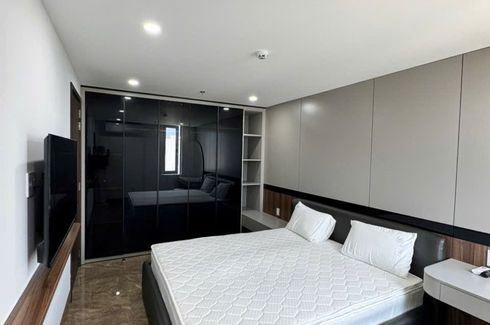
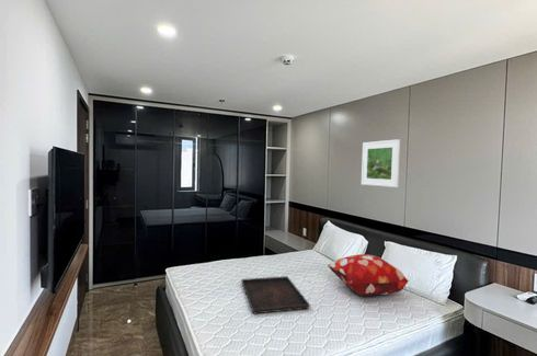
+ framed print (379, 163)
+ decorative pillow (366, 273)
+ serving tray (272, 292)
